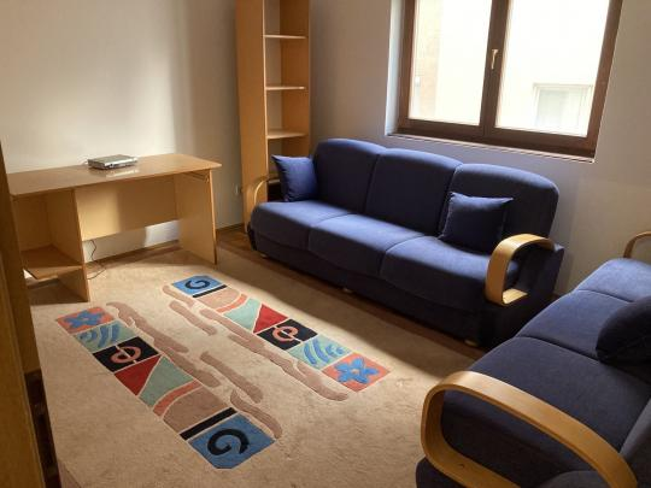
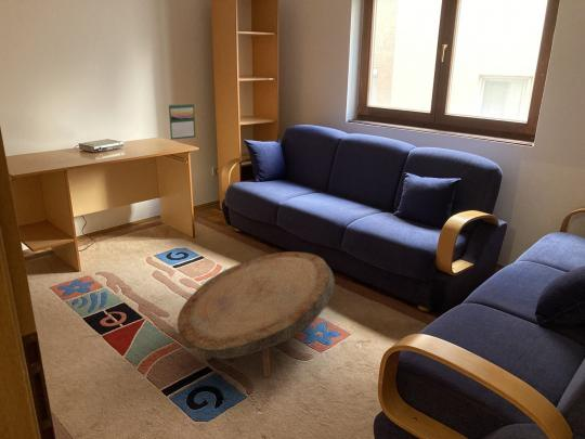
+ coffee table (264, 311)
+ calendar (182, 120)
